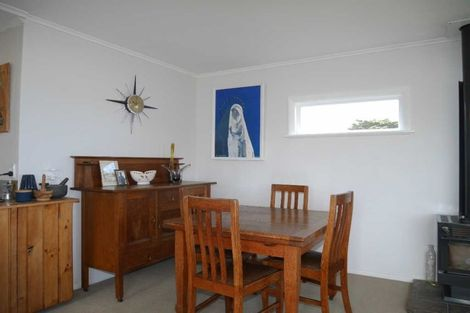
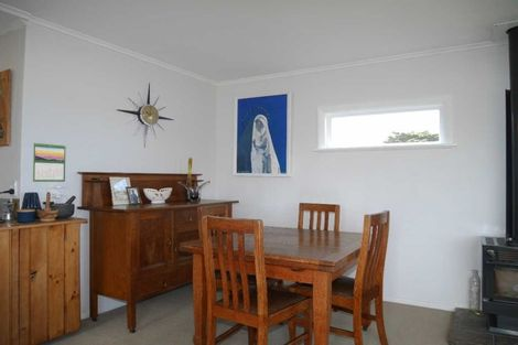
+ calendar (50, 162)
